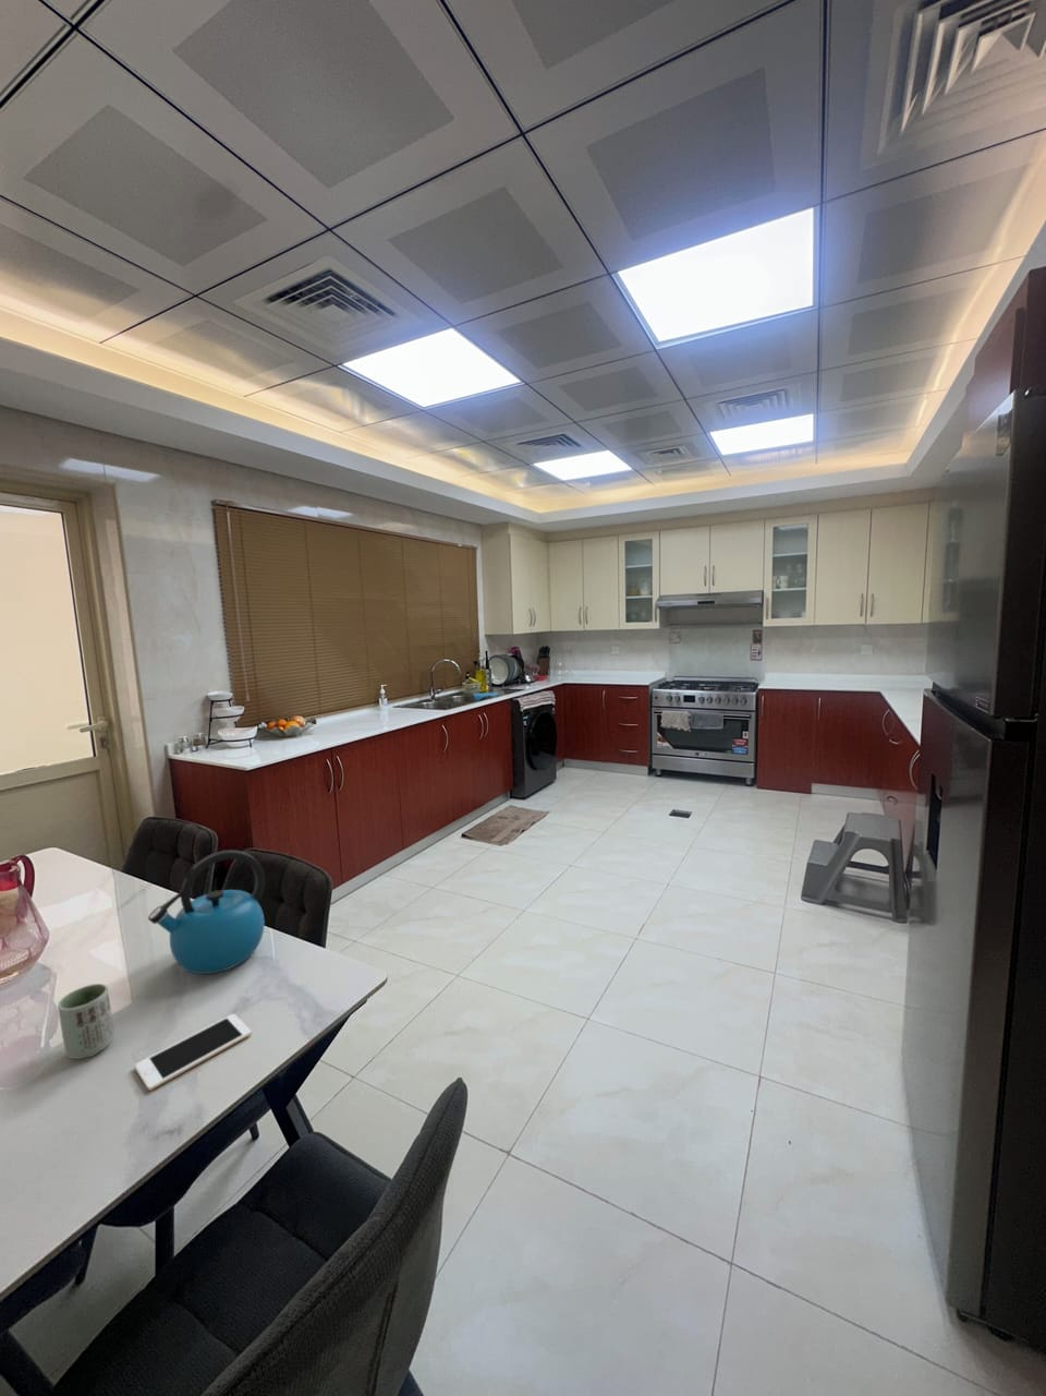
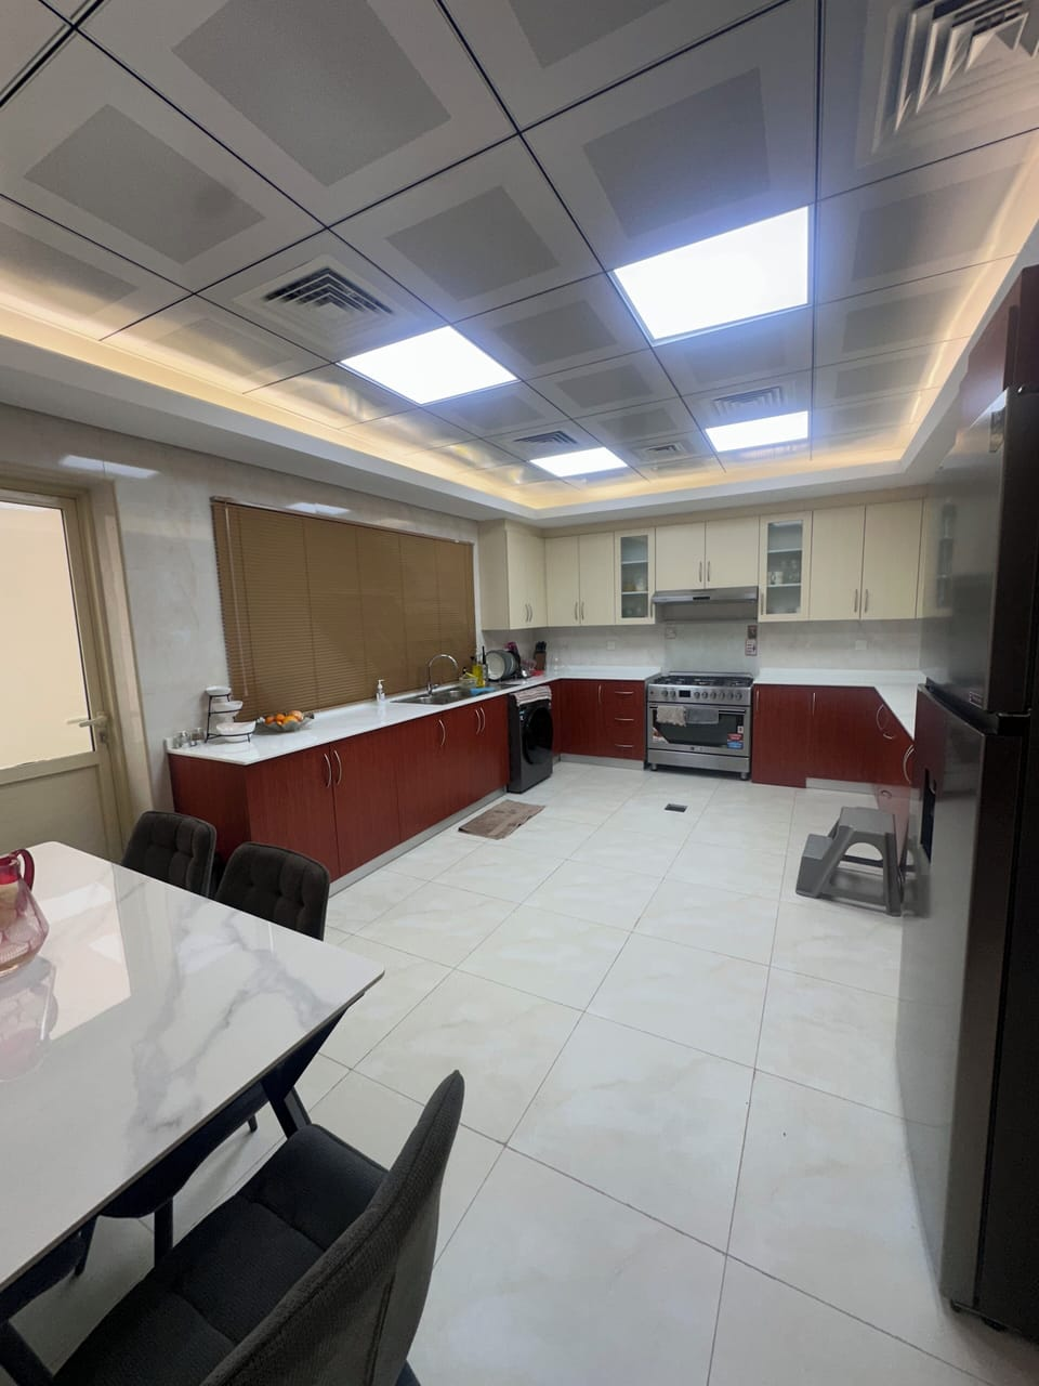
- cup (86, 1021)
- cell phone (196, 1048)
- kettle (210, 908)
